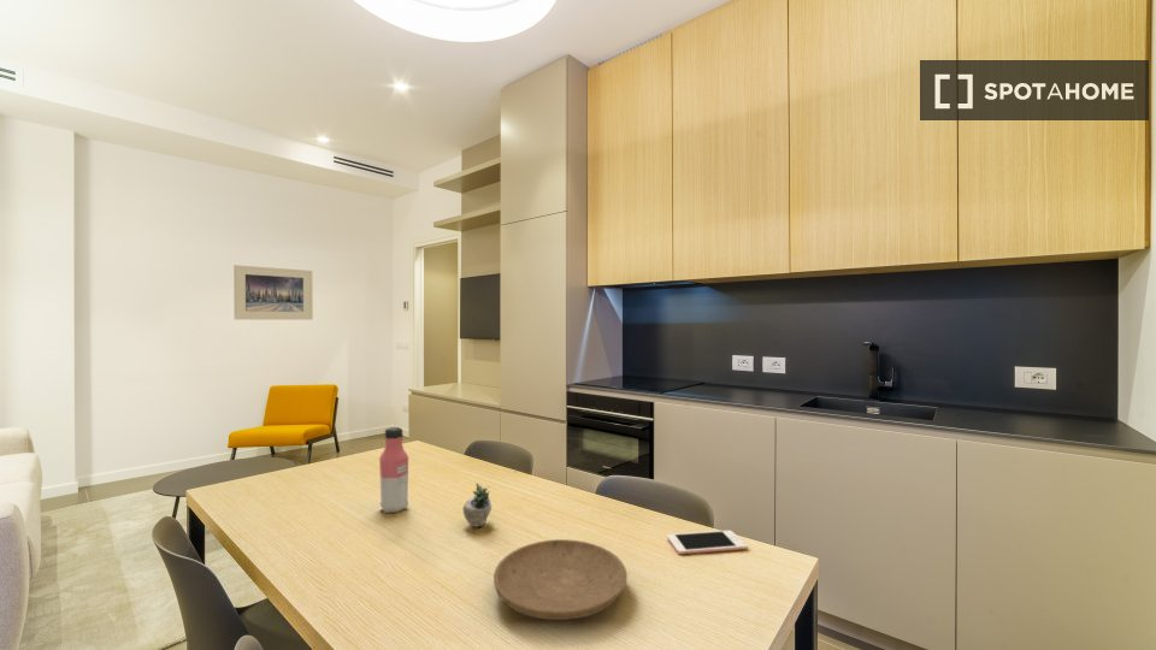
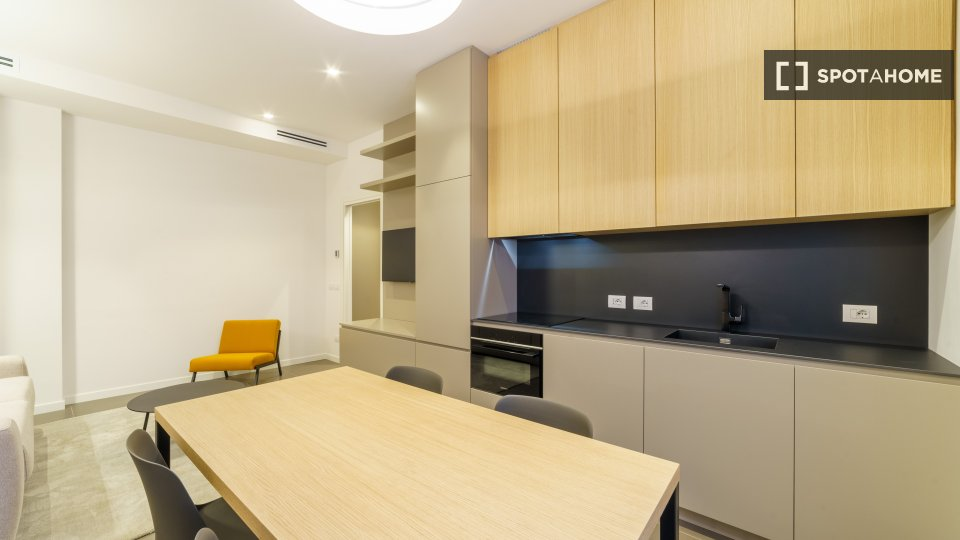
- succulent plant (488, 498)
- plate (560, 580)
- cell phone (706, 542)
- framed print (275, 294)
- water bottle (394, 468)
